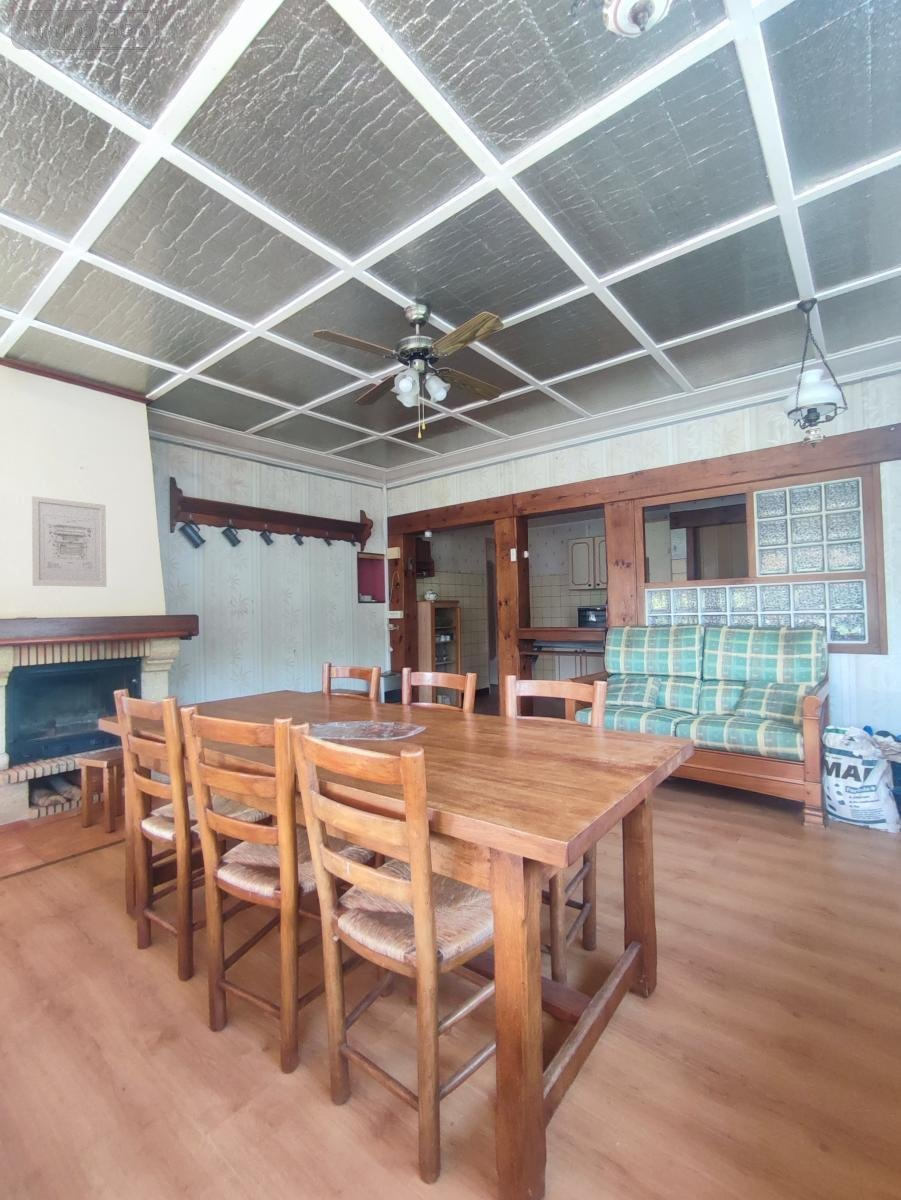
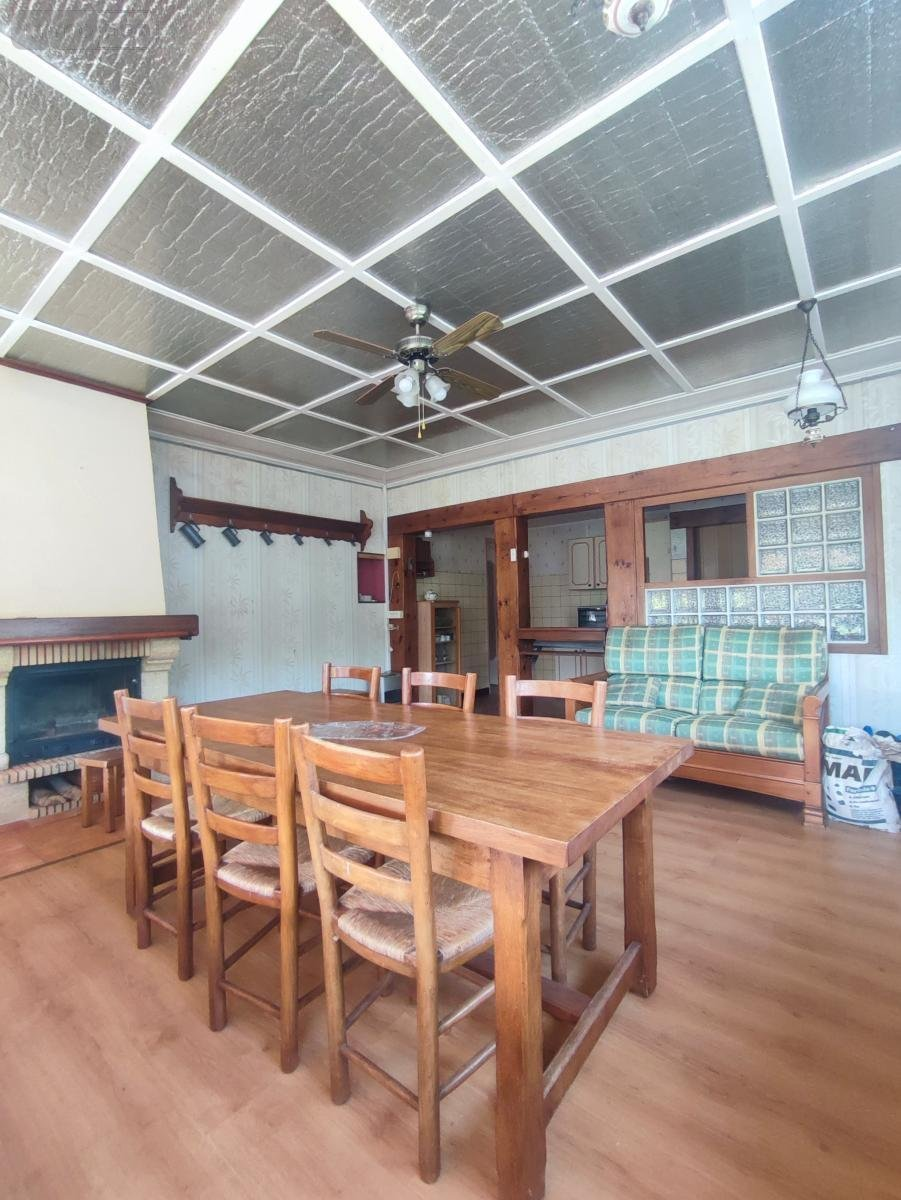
- wall art (70, 543)
